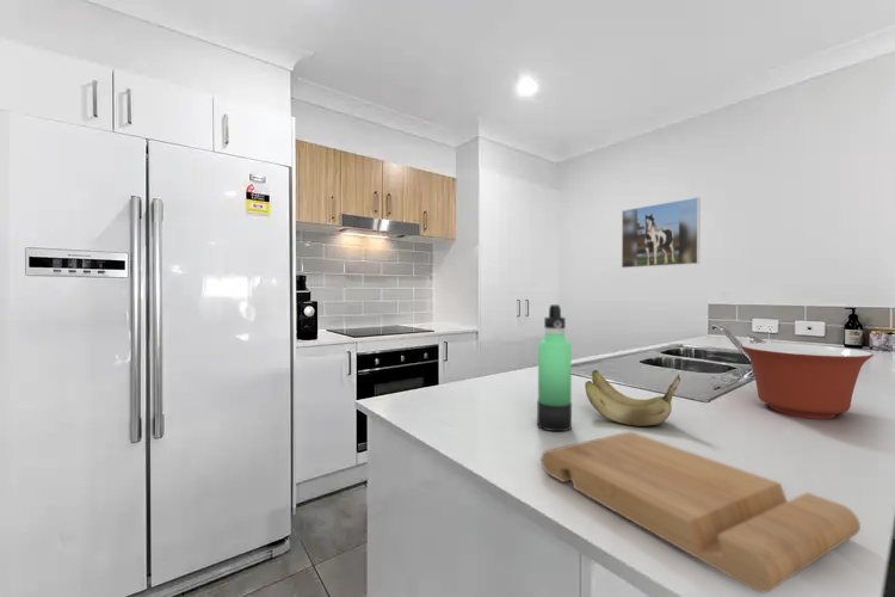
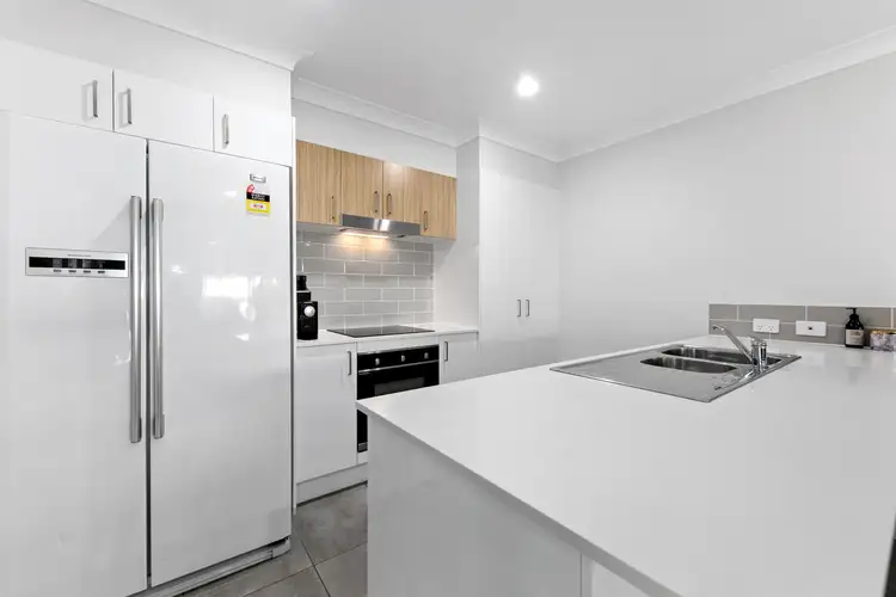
- mixing bowl (801, 380)
- cutting board (673, 486)
- thermos bottle (554, 364)
- banana (622, 394)
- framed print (658, 235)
